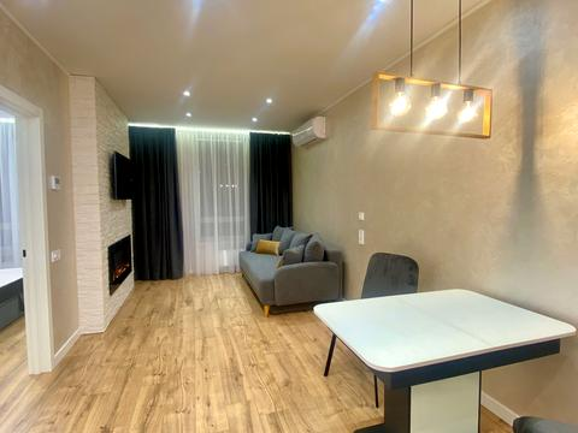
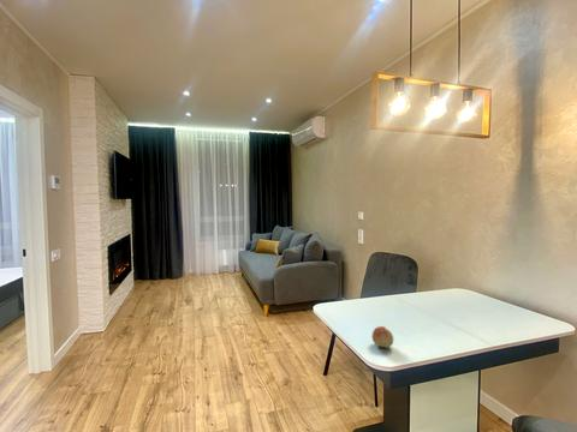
+ fruit (382, 336)
